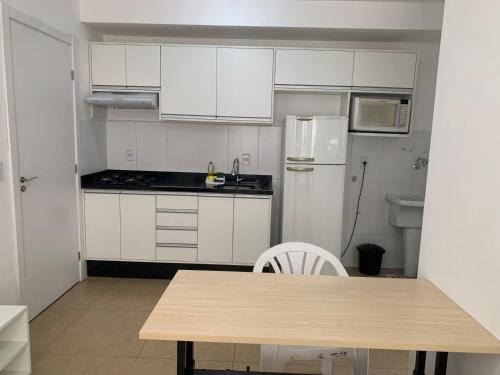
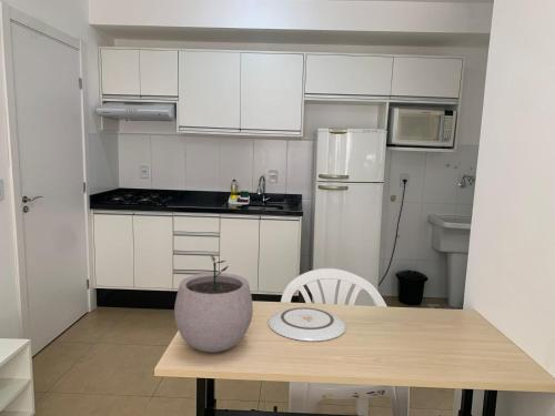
+ plant pot (214, 301)
+ plate (306, 319)
